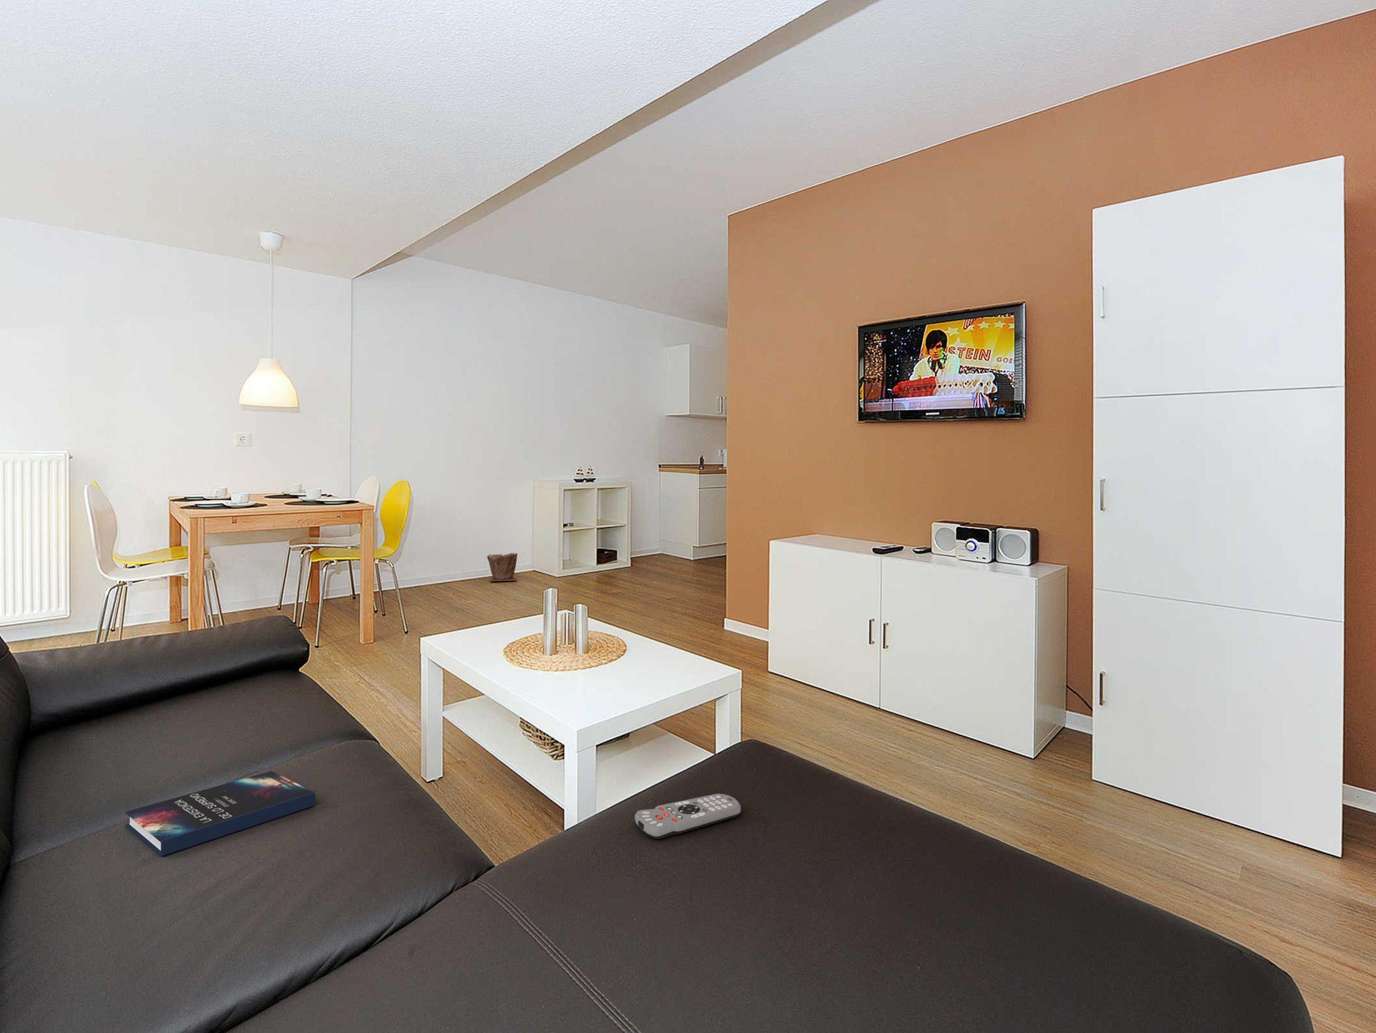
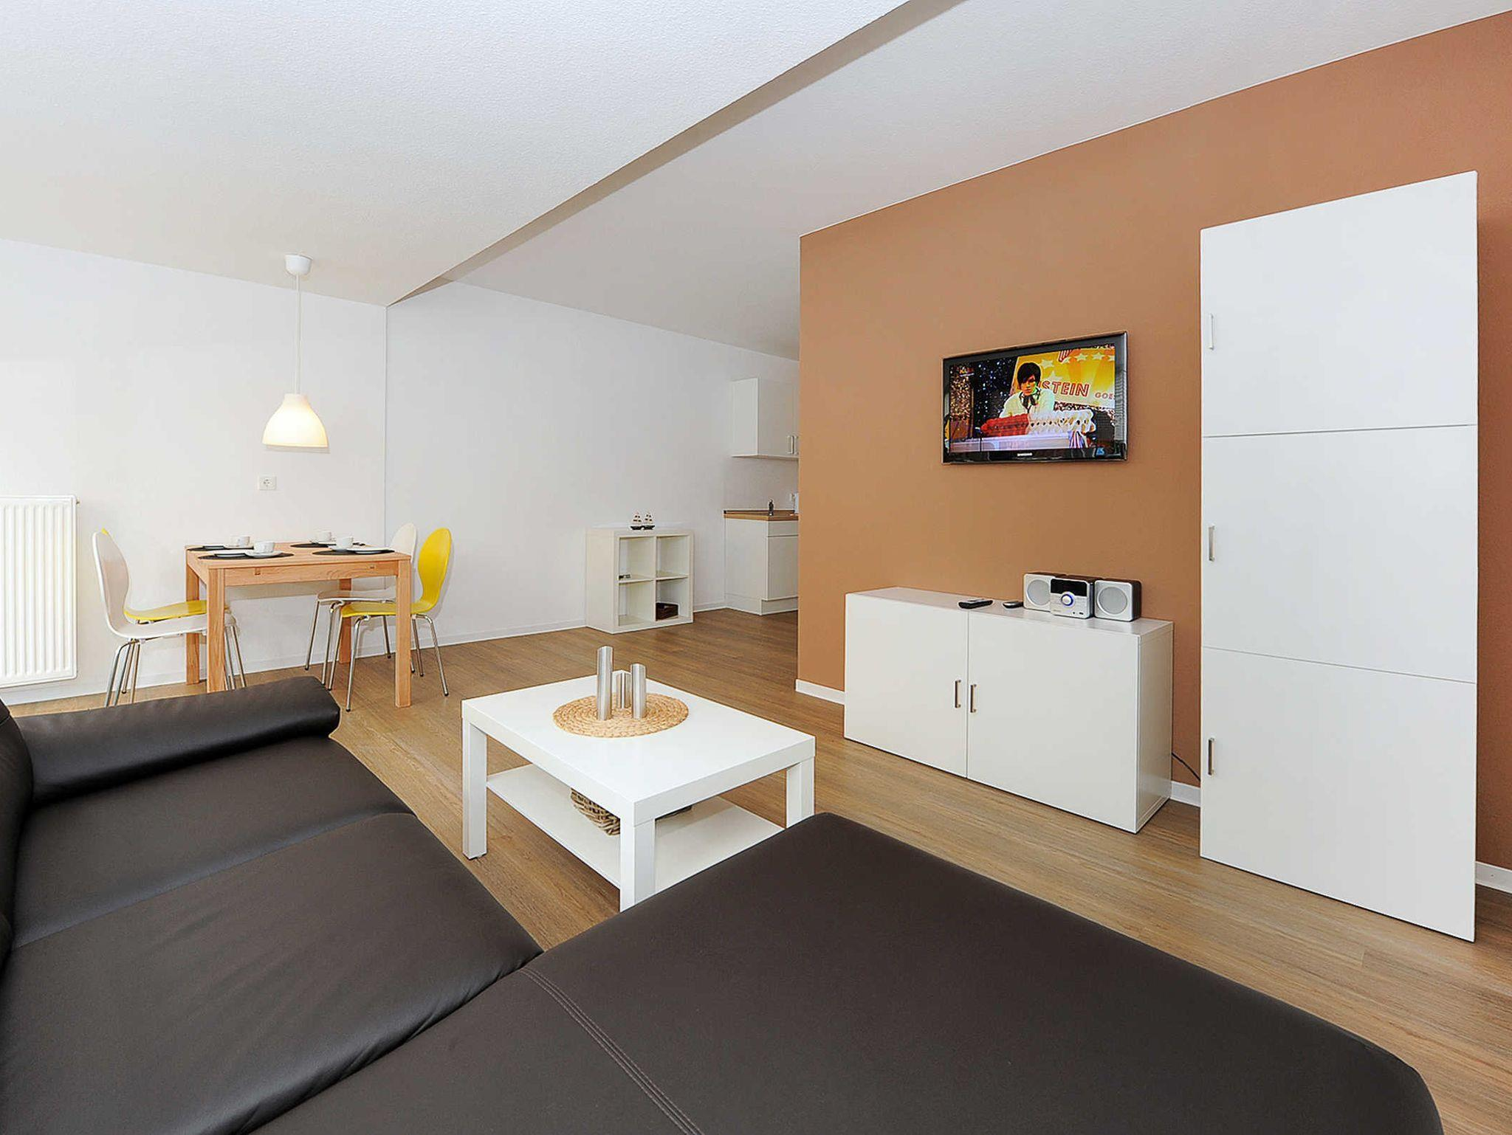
- hardback book (224, 808)
- plant pot (502, 566)
- remote control (690, 814)
